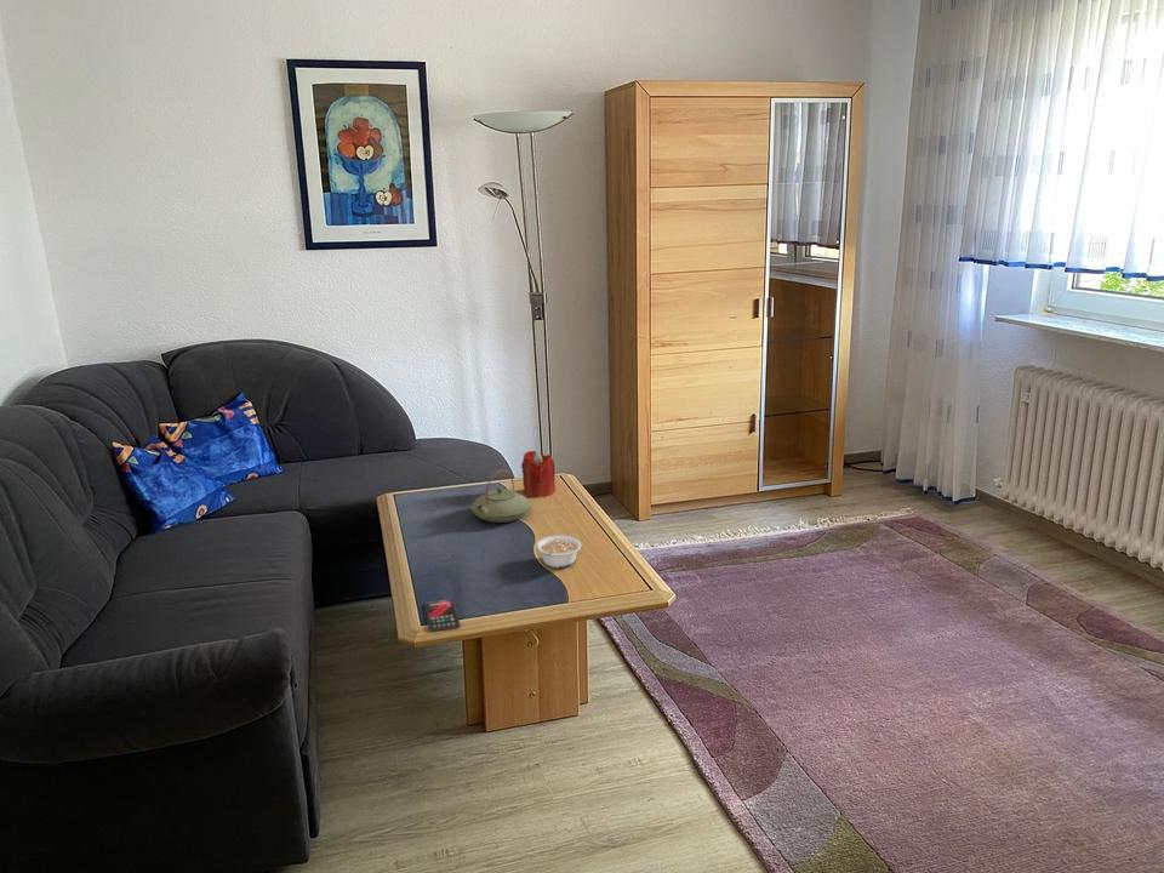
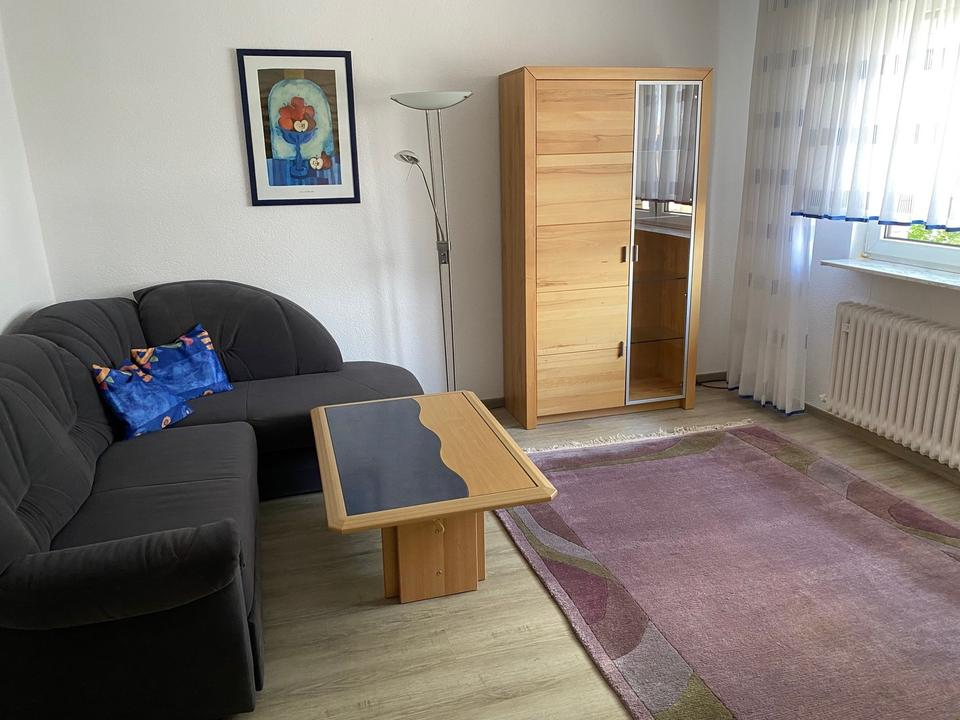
- teapot (497, 495)
- smartphone (441, 615)
- legume (559, 552)
- candle (537, 472)
